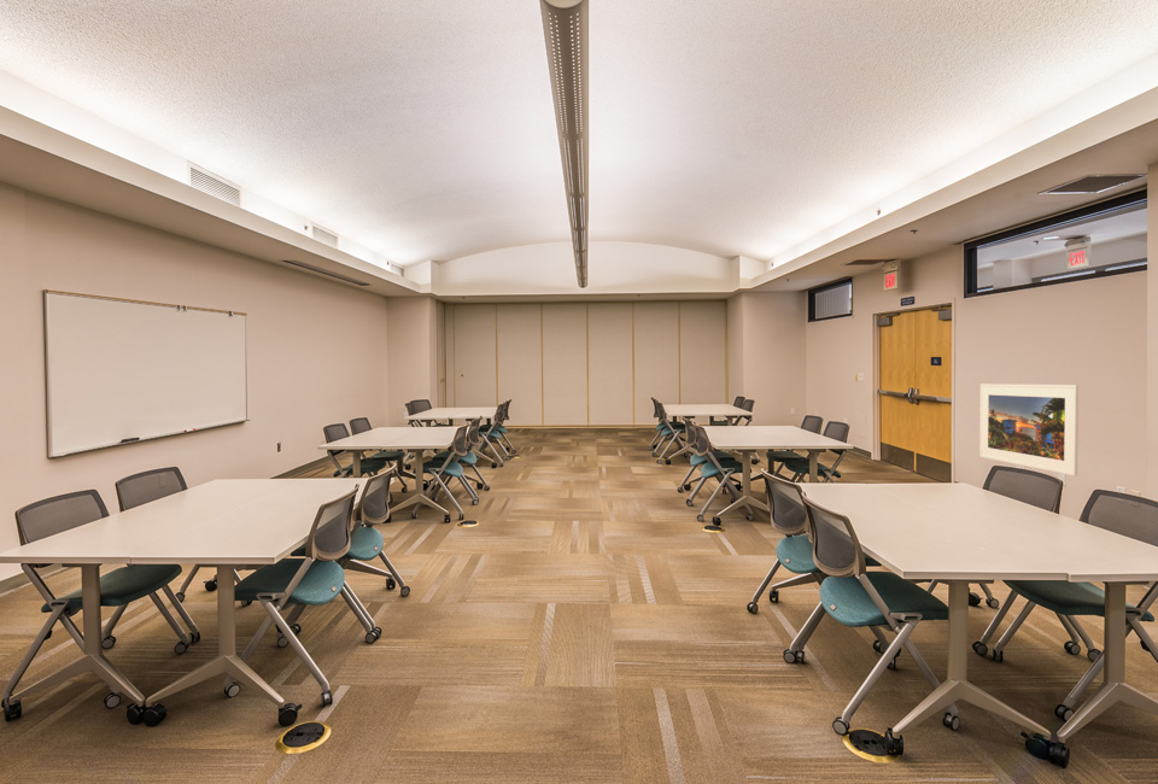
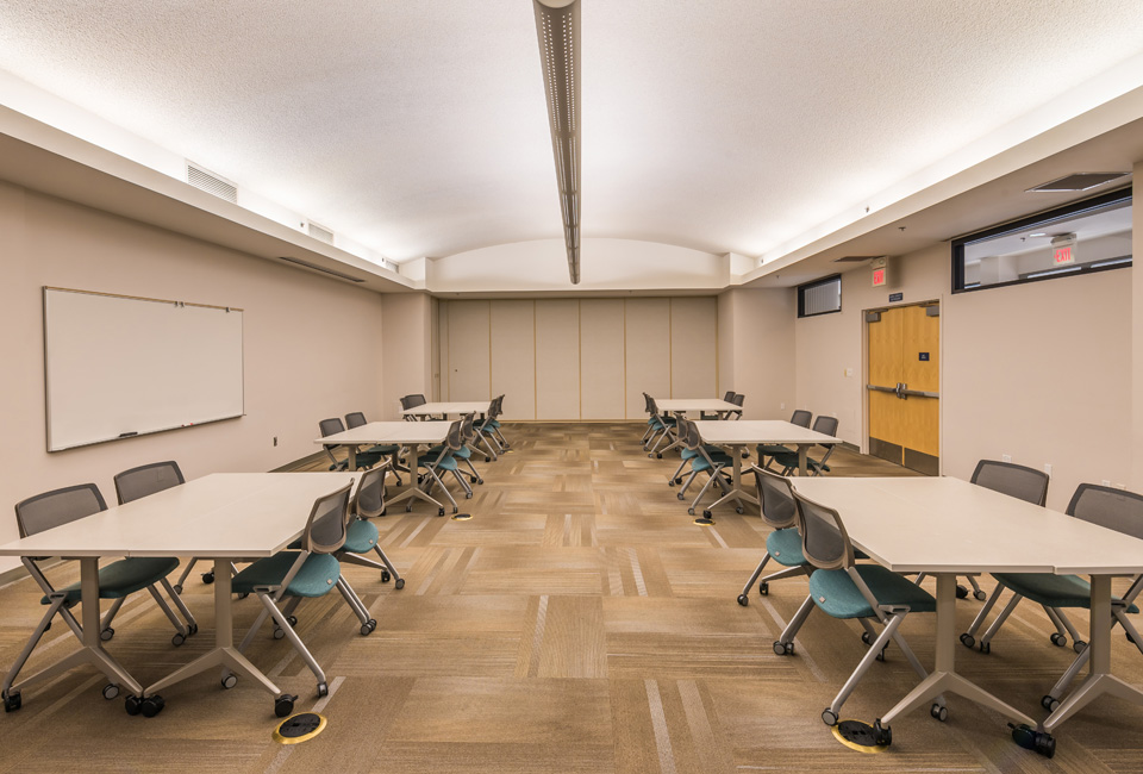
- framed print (1023, 425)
